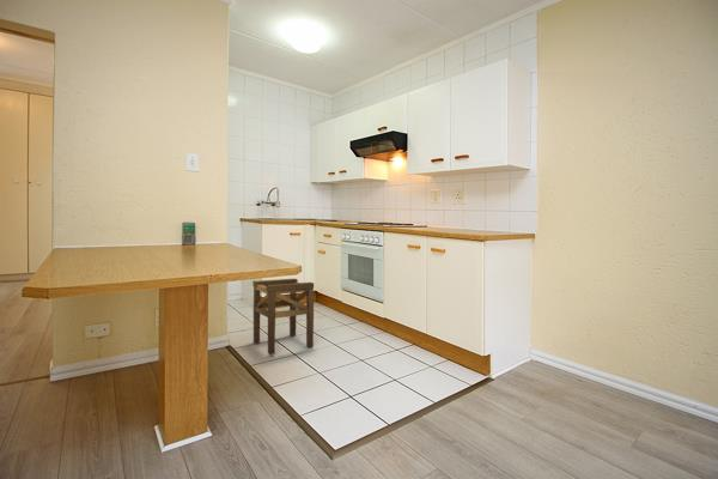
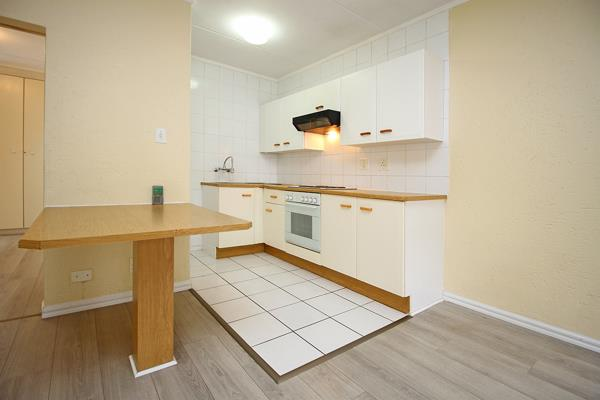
- stool (282, 313)
